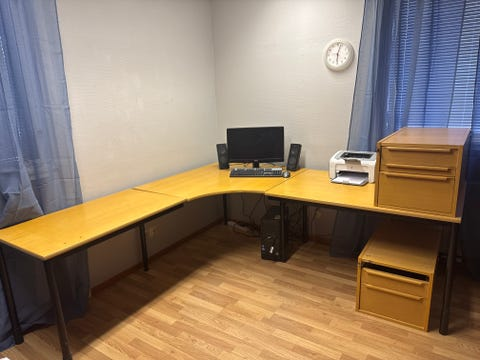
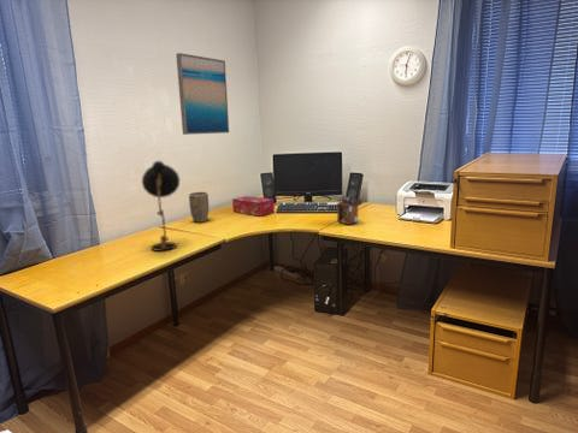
+ wall art (204, 96)
+ tissue box (253, 204)
+ desk organizer (347, 209)
+ desk lamp (160, 203)
+ plant pot (199, 207)
